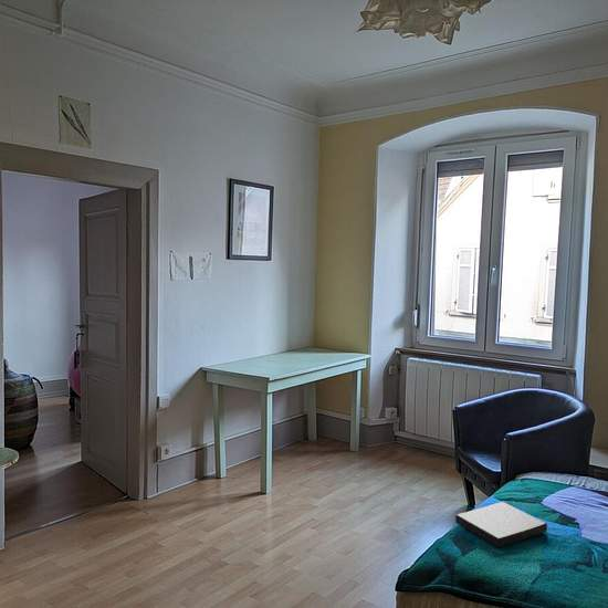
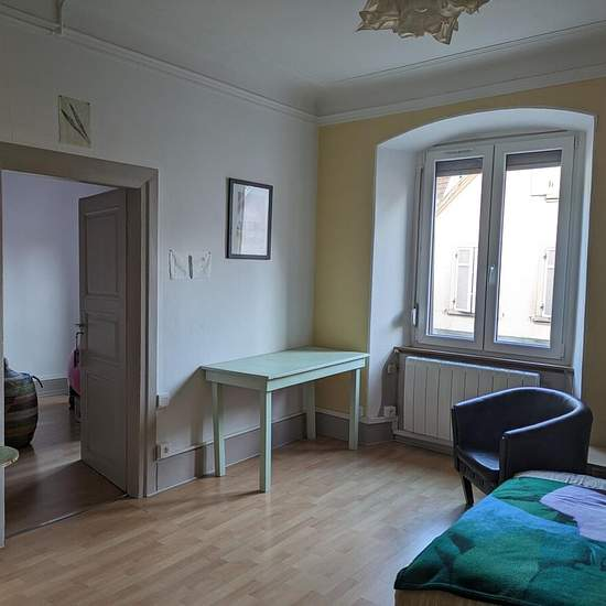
- book (500, 523)
